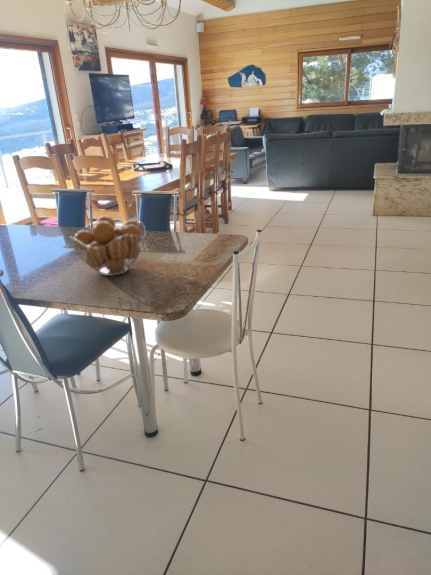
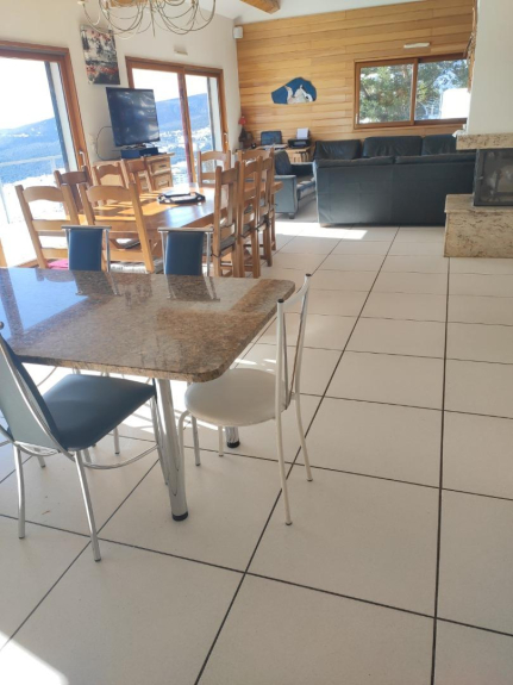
- fruit basket (110, 245)
